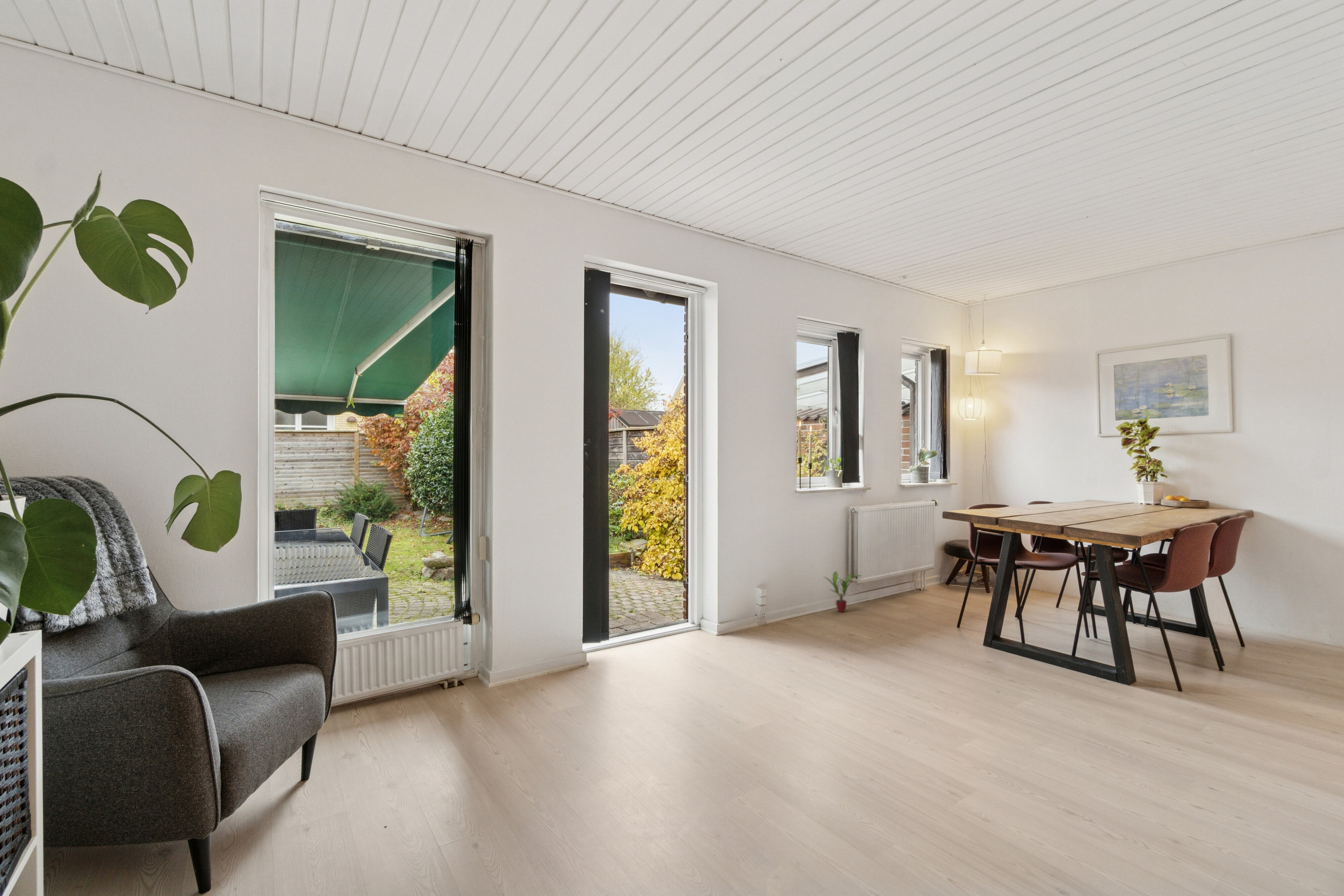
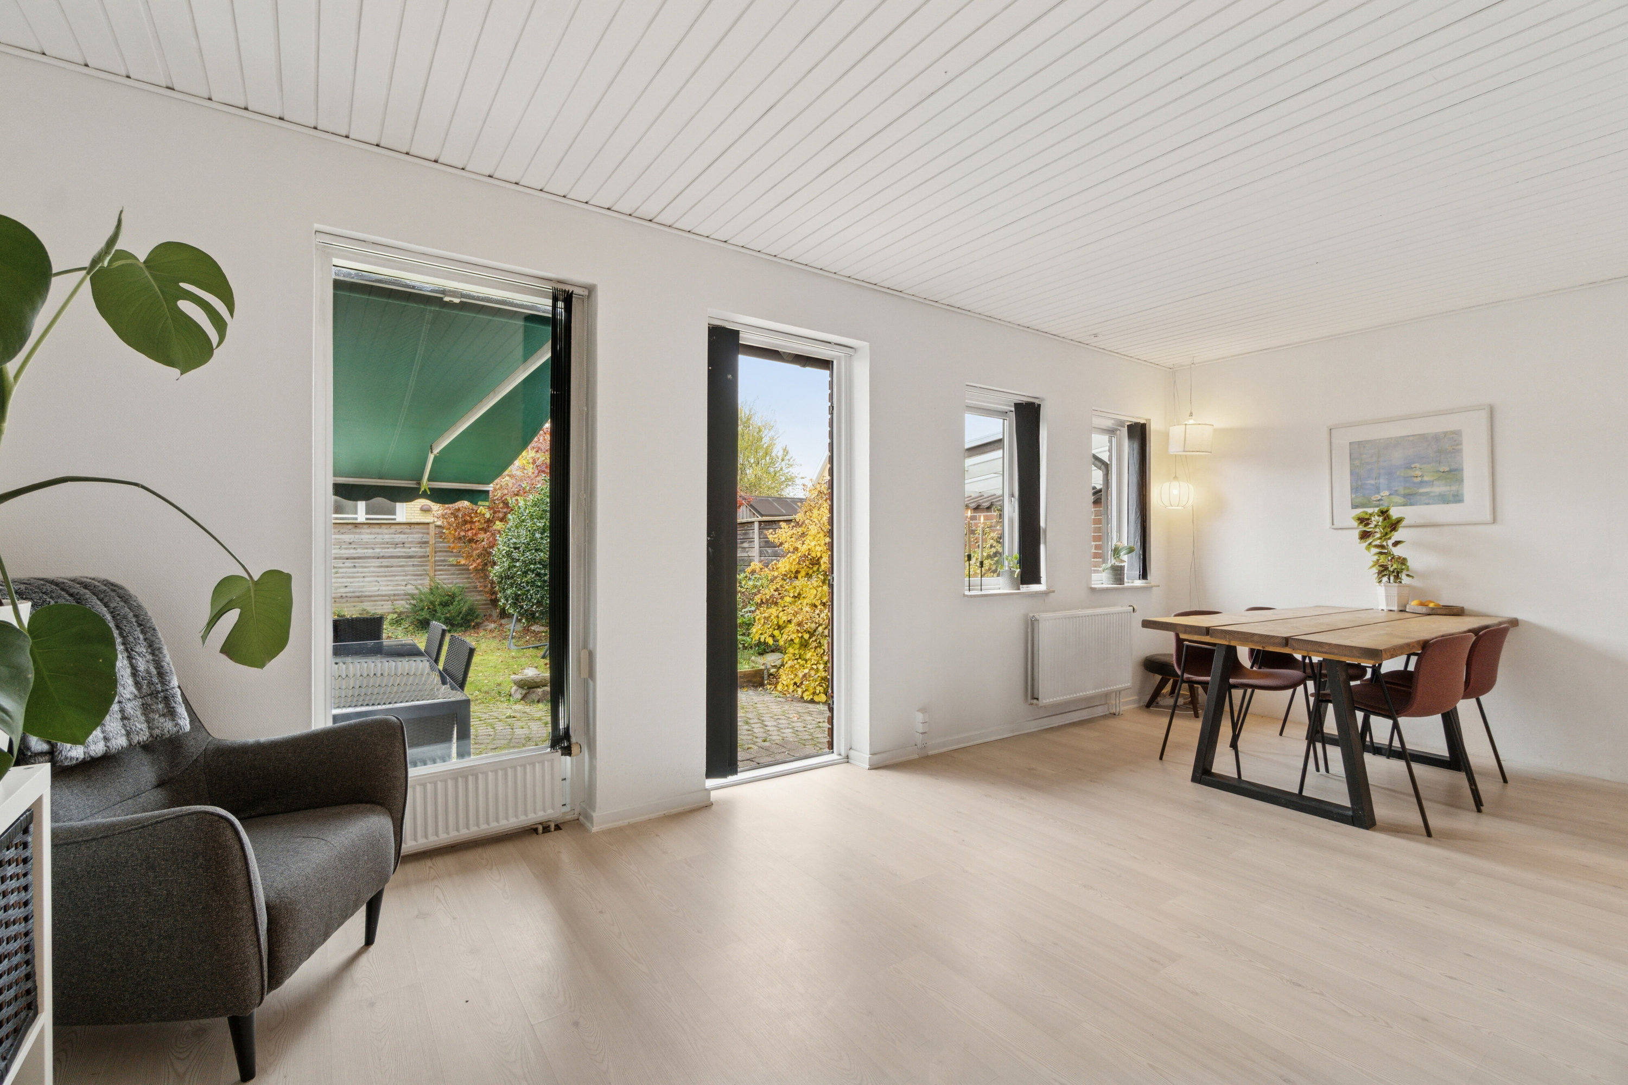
- potted plant (844, 593)
